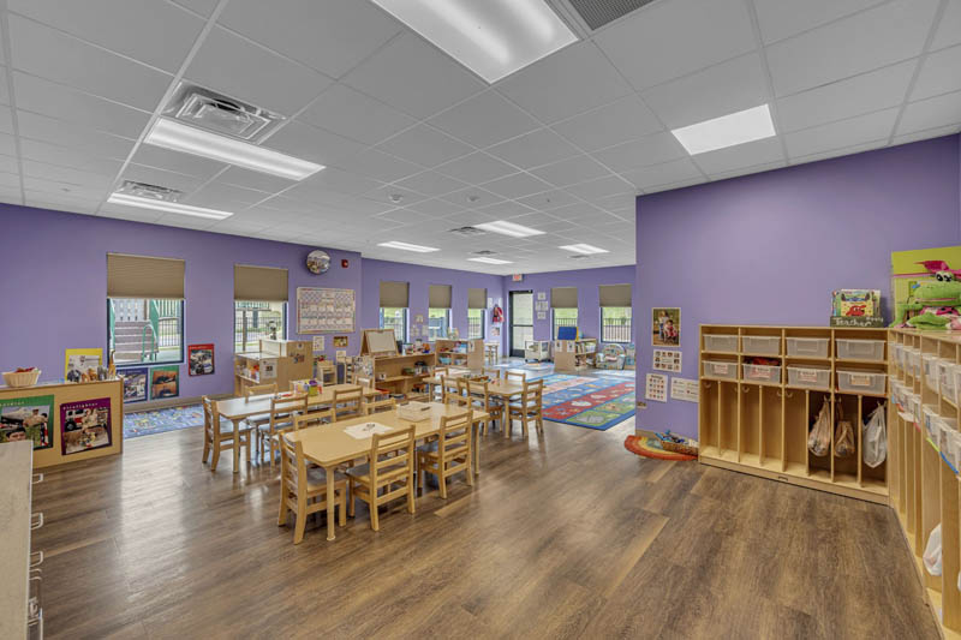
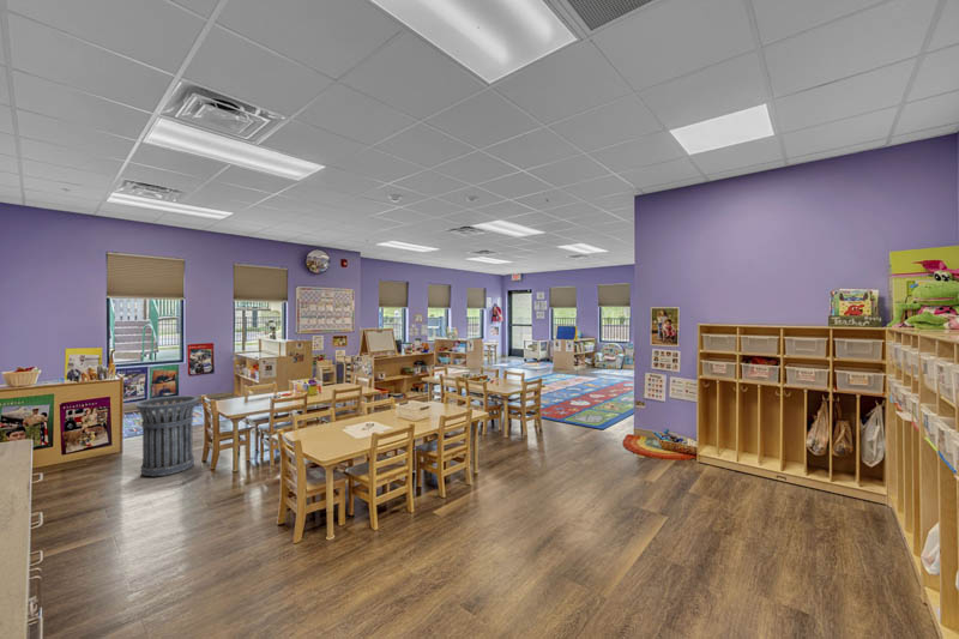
+ trash can (168, 434)
